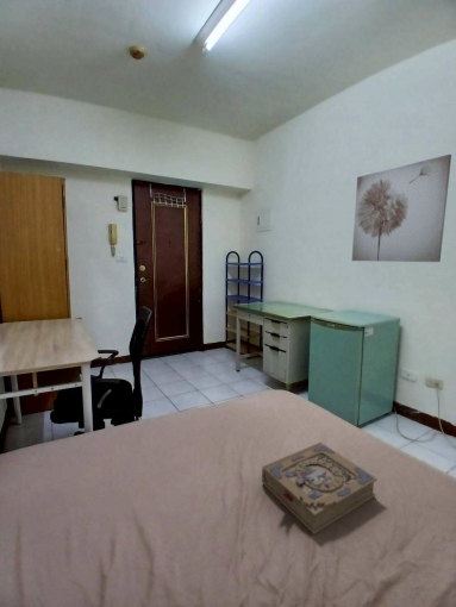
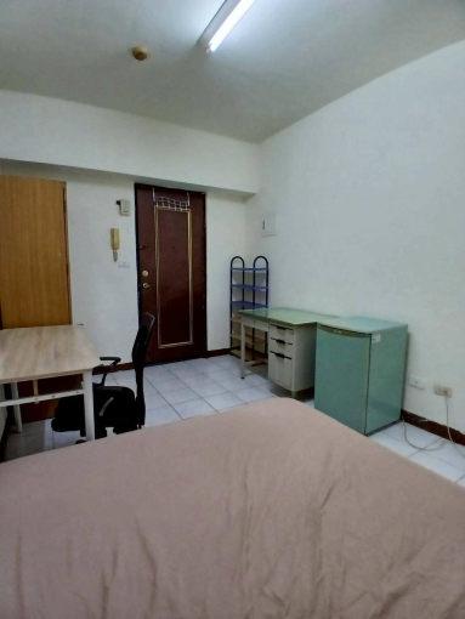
- book (312, 480)
- wall art (394, 214)
